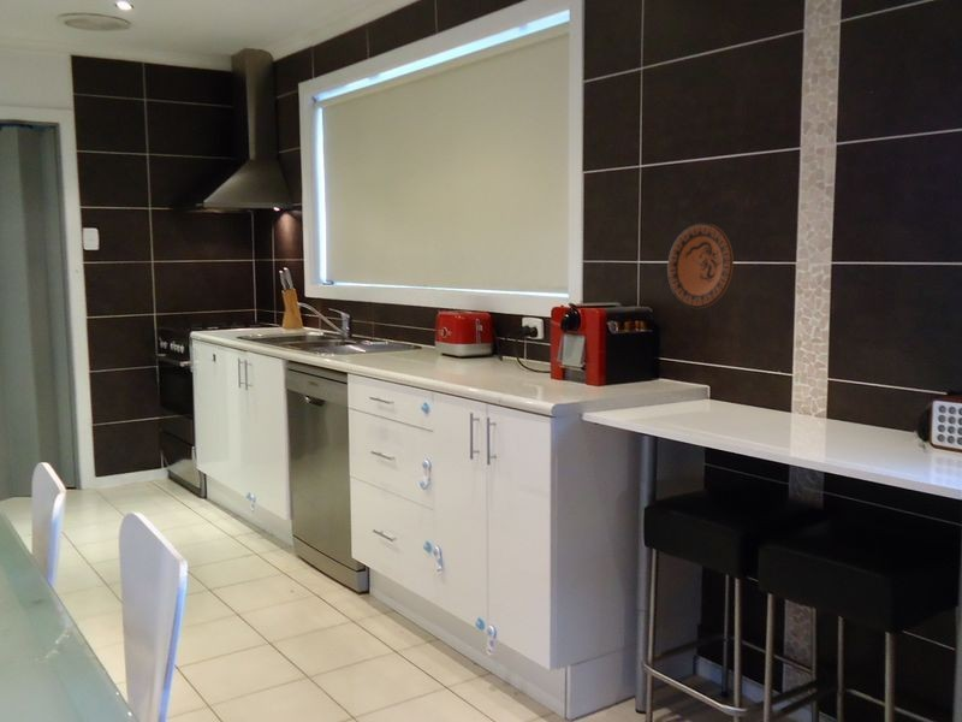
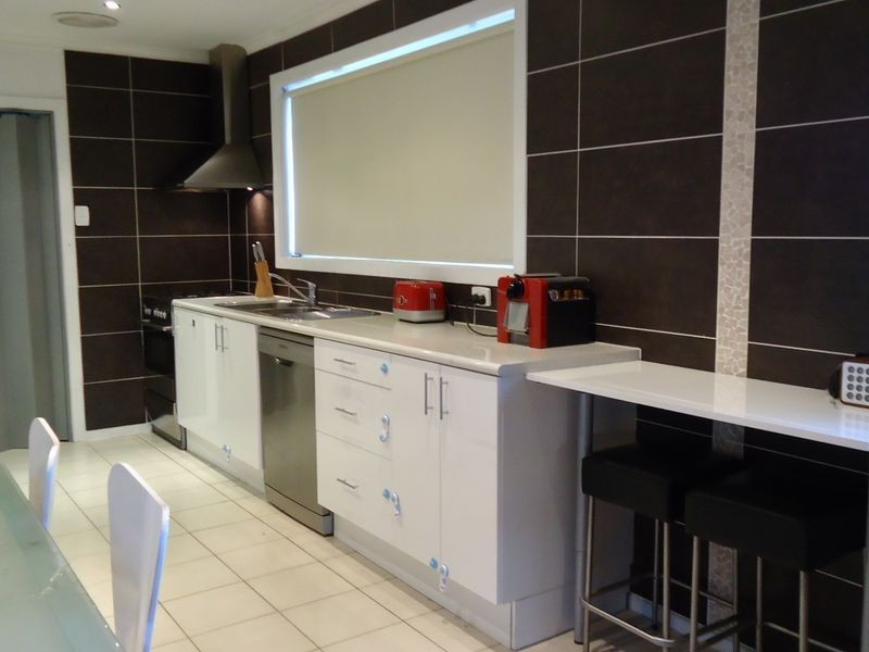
- decorative plate (700, 265)
